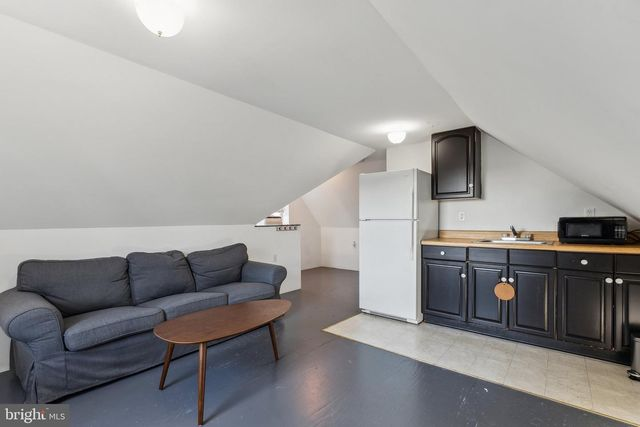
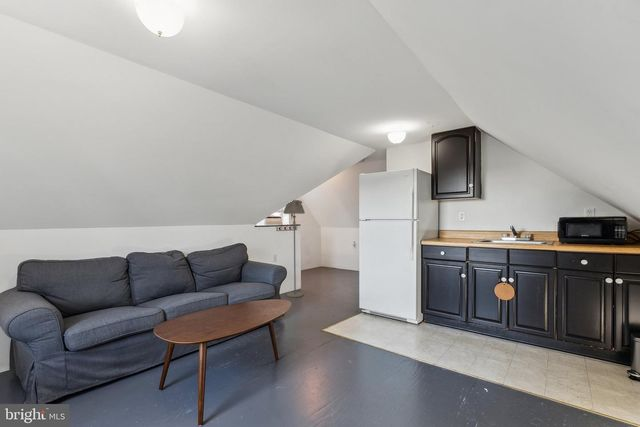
+ floor lamp (294, 247)
